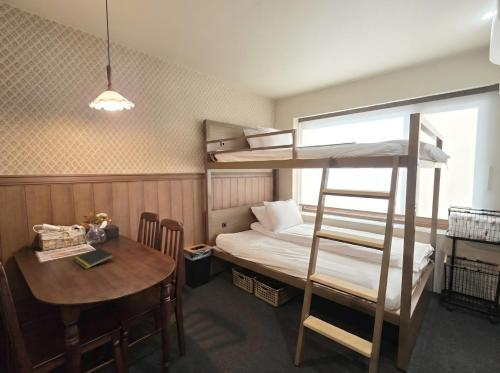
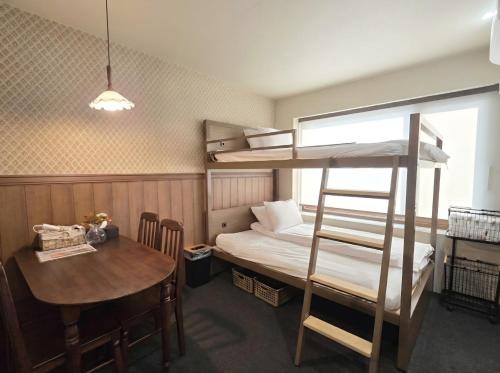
- notepad (93, 257)
